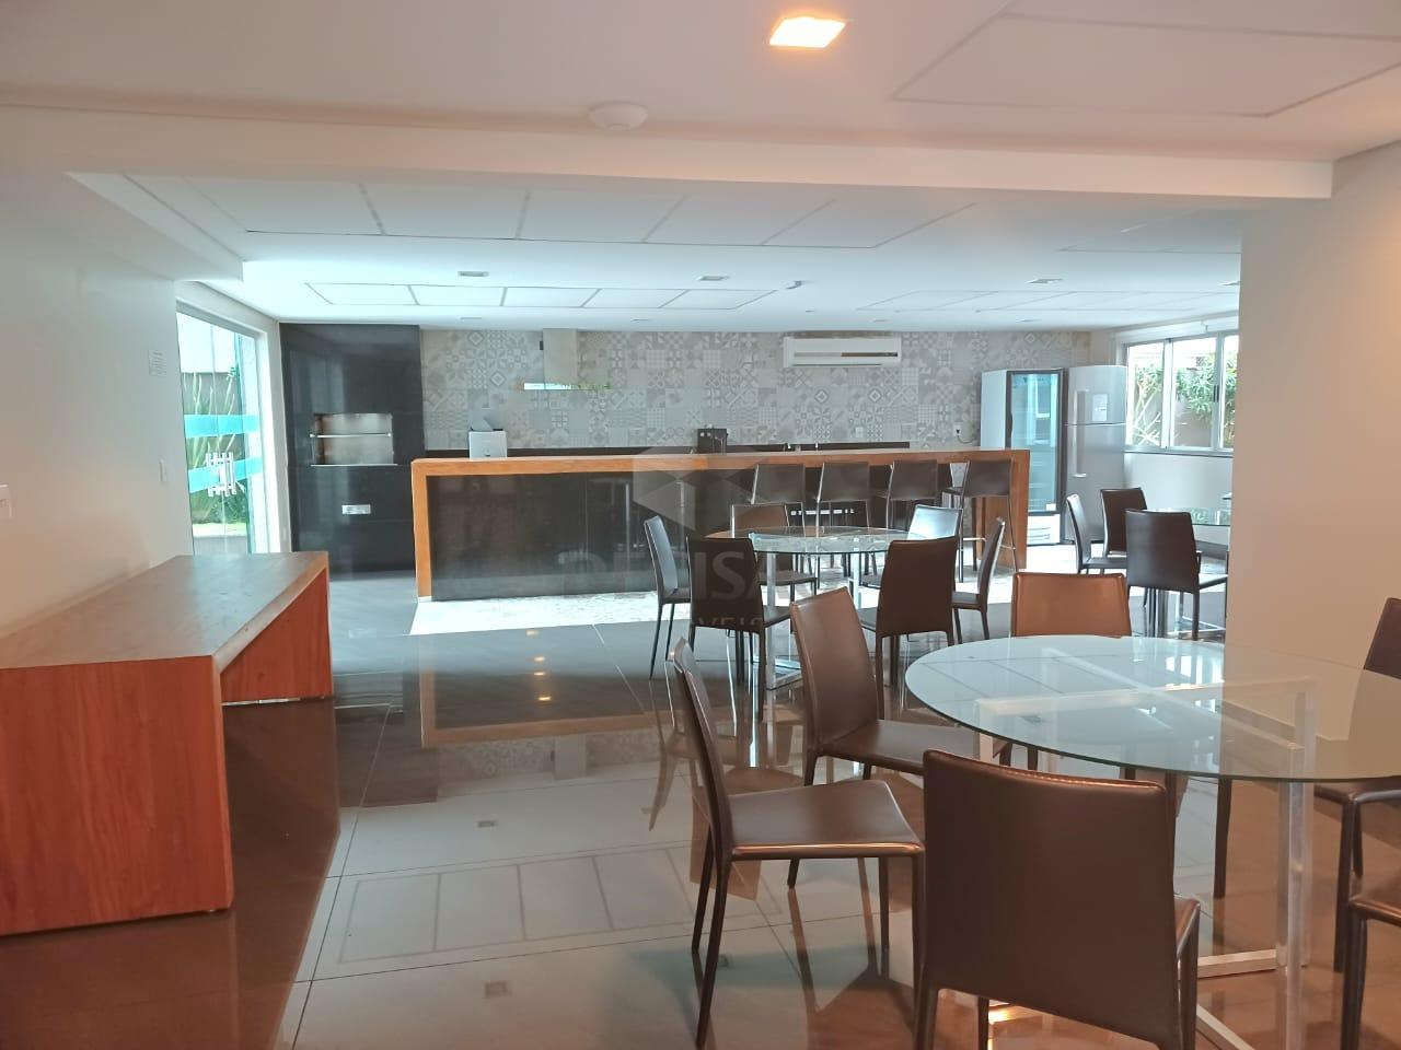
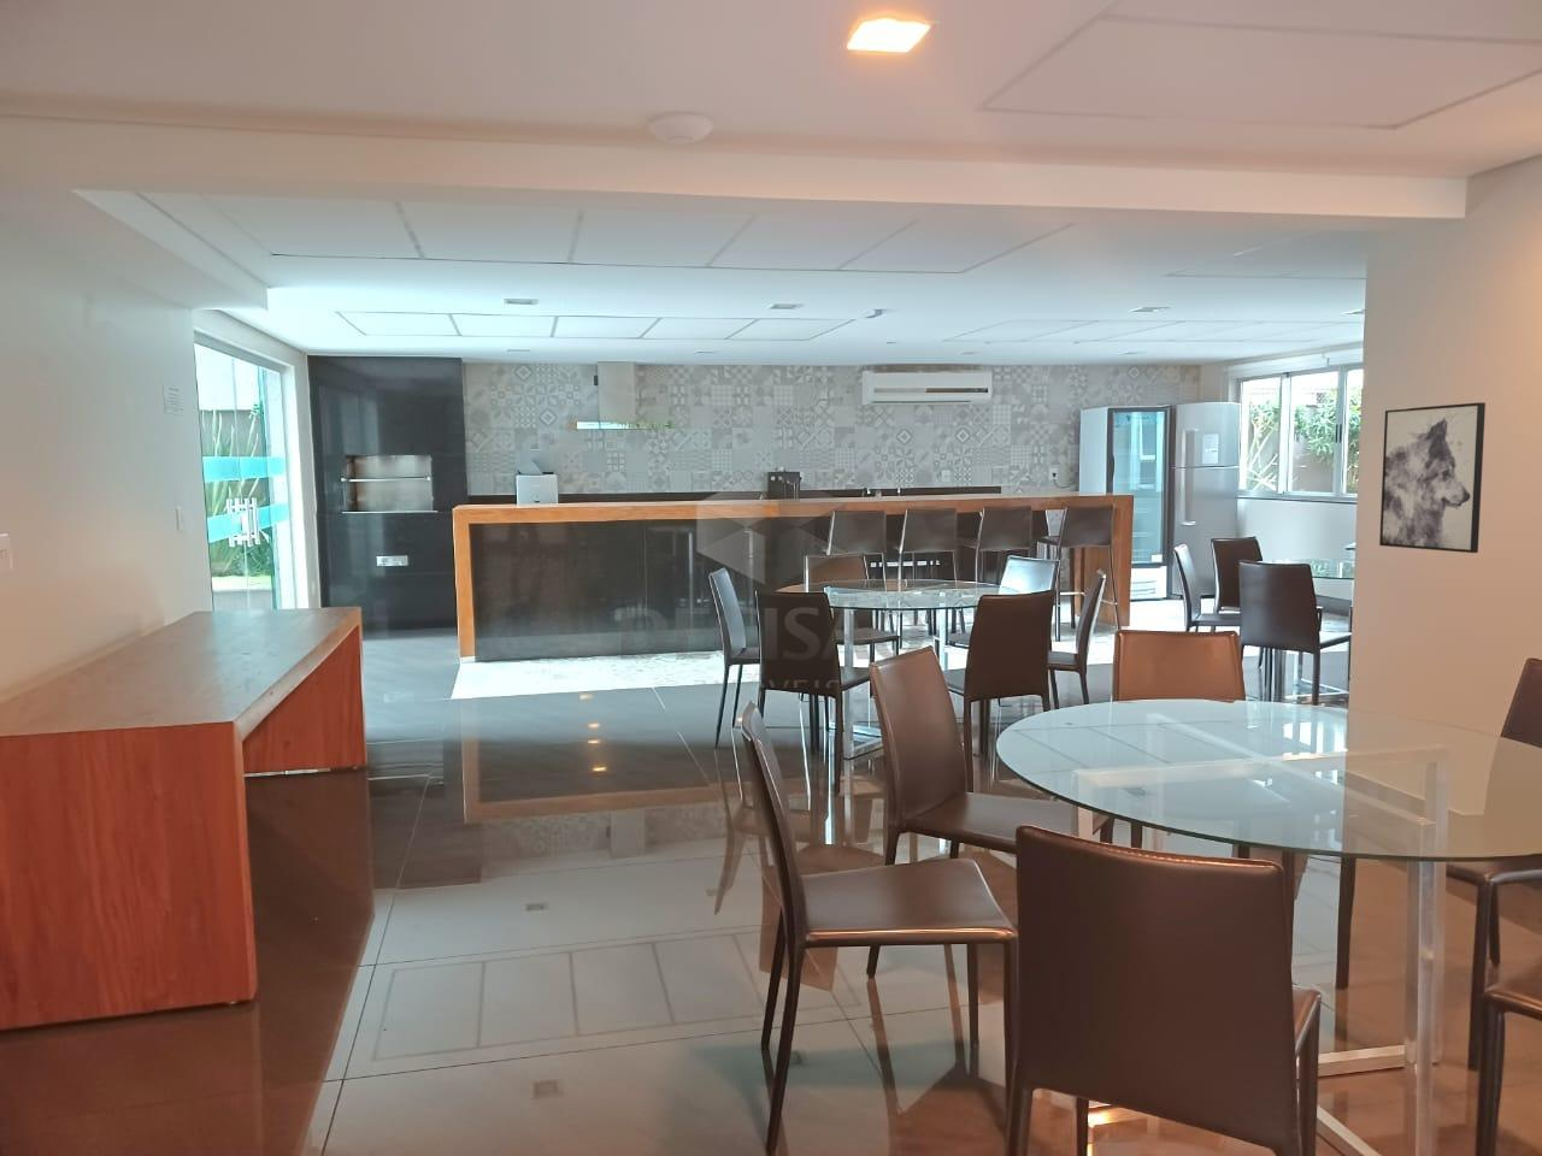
+ wall art (1429, 478)
